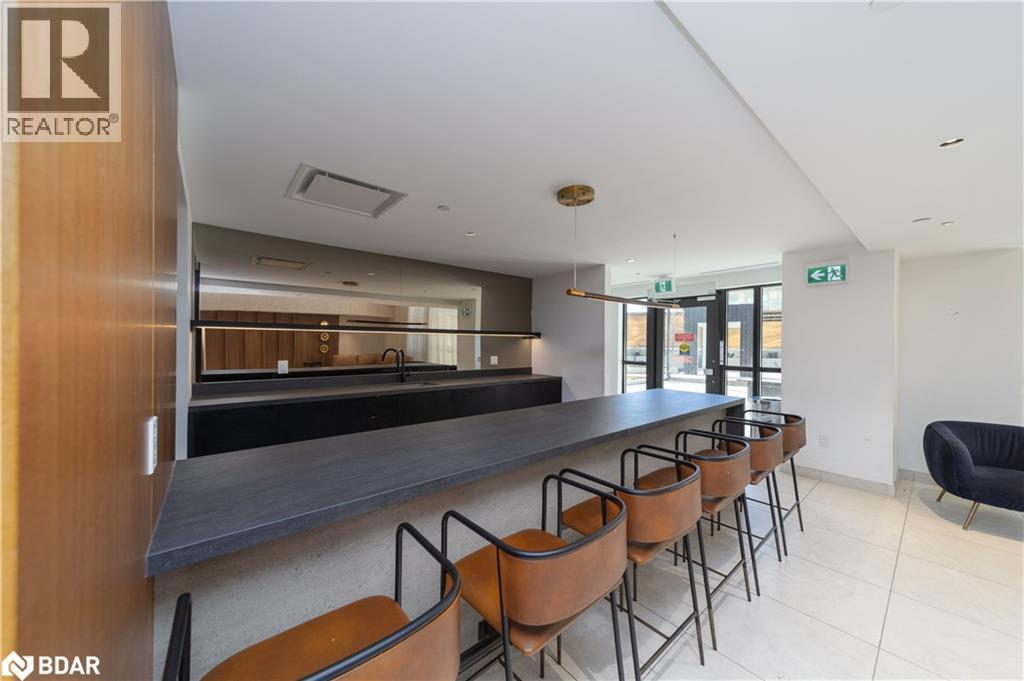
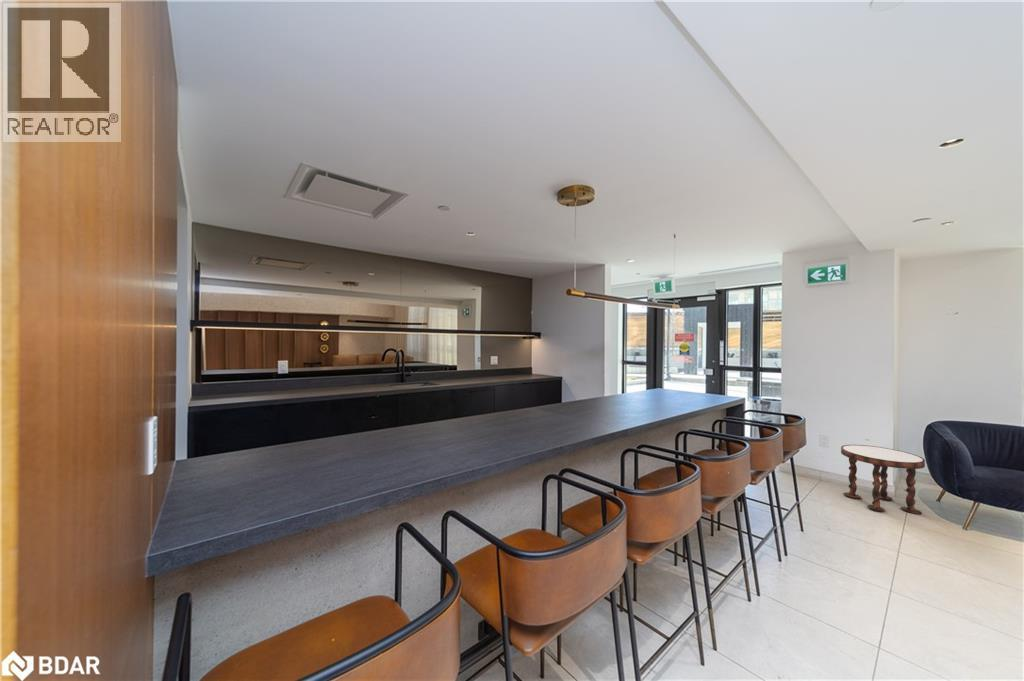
+ side table (881, 478)
